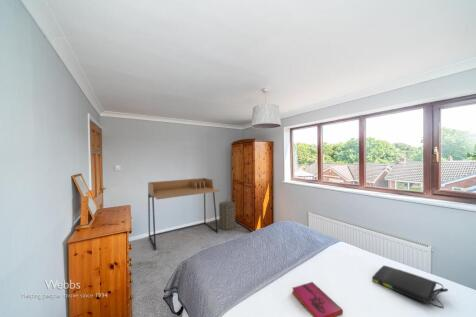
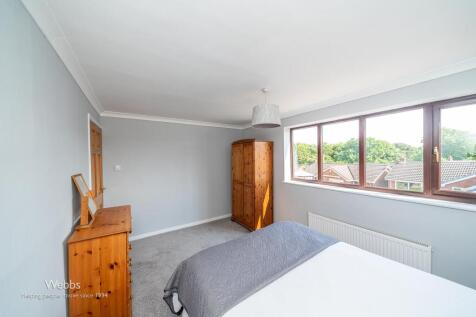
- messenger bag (408, 283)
- hardback book (315, 300)
- desk (184, 195)
- laundry hamper (227, 213)
